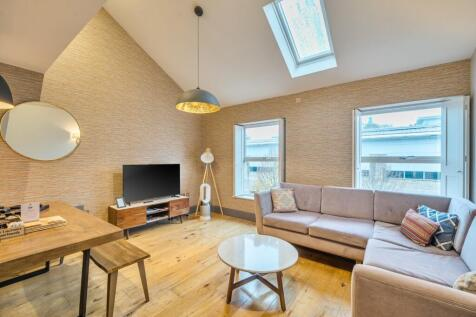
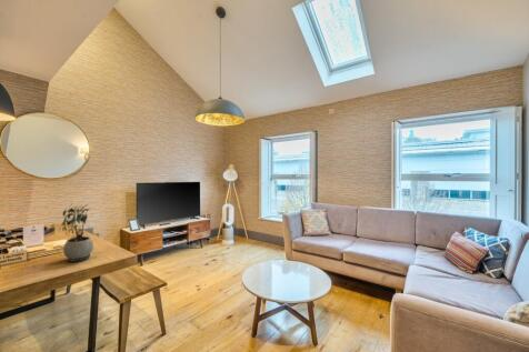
+ potted plant (72, 232)
